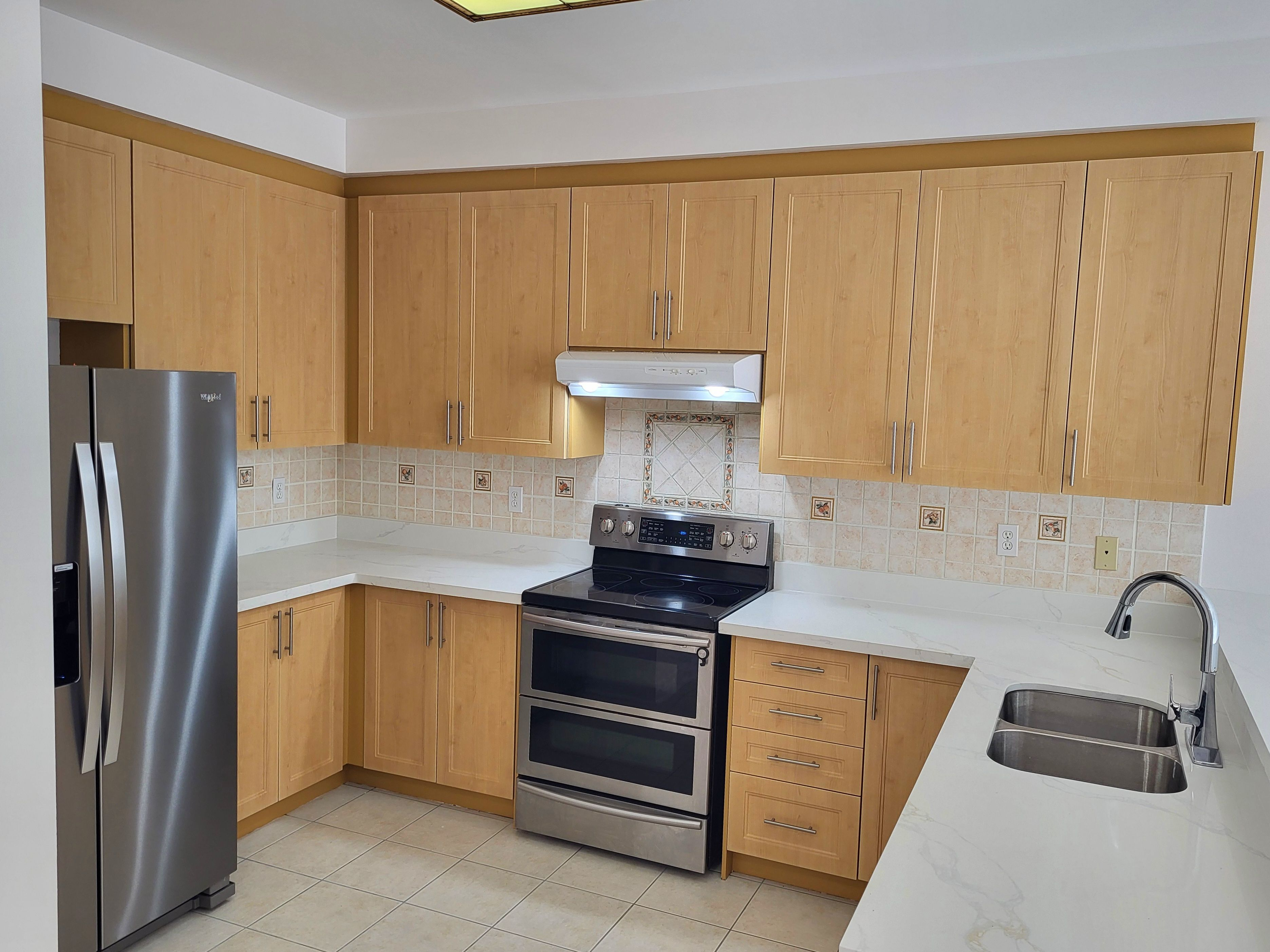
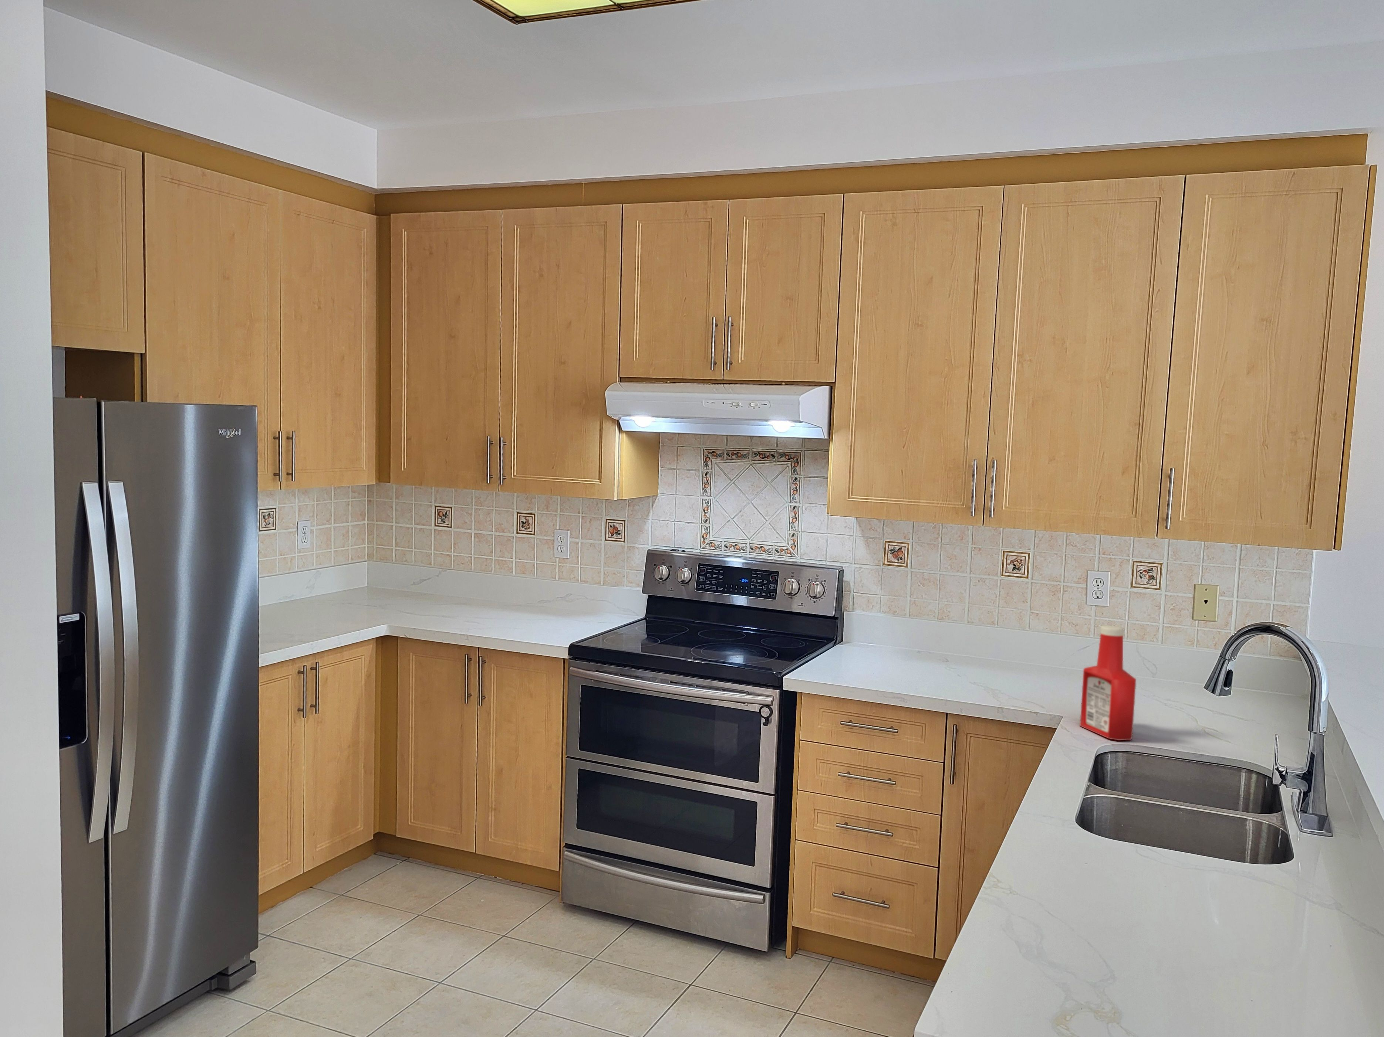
+ soap bottle (1108, 680)
